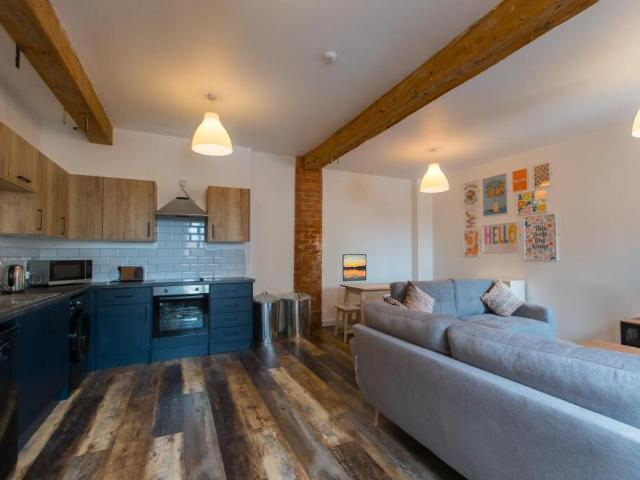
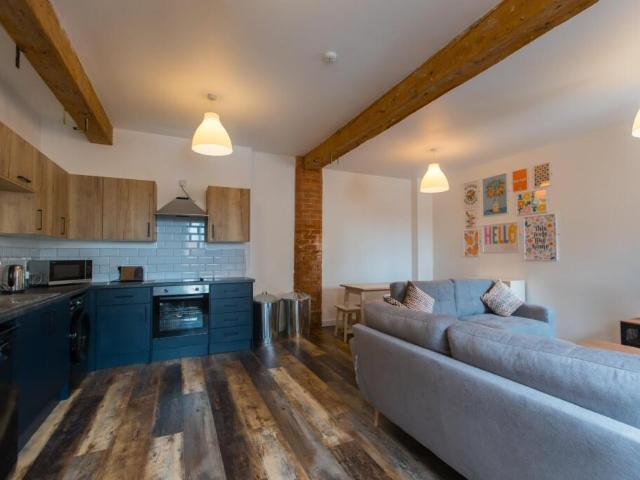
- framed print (354, 267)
